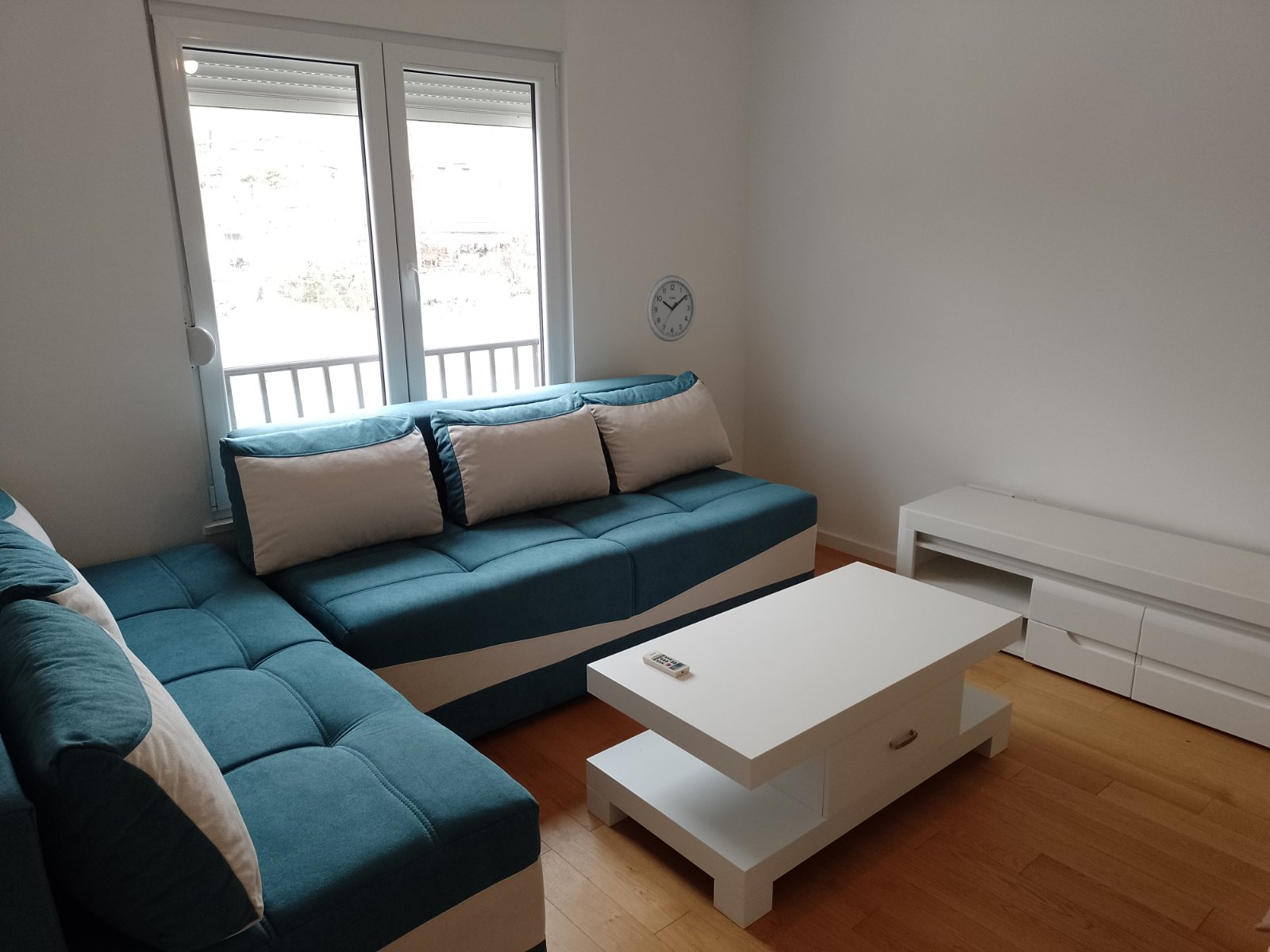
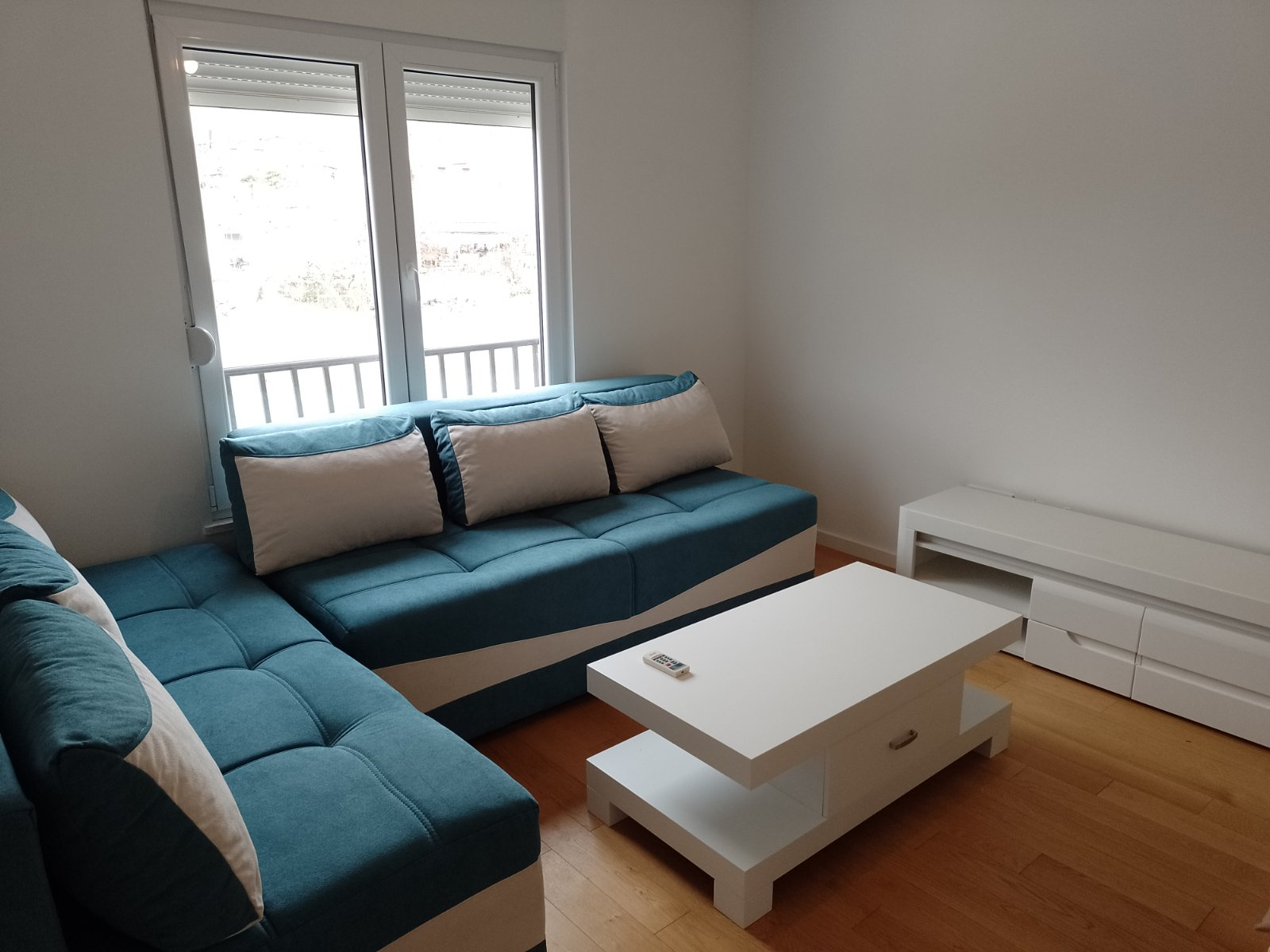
- wall clock (672, 309)
